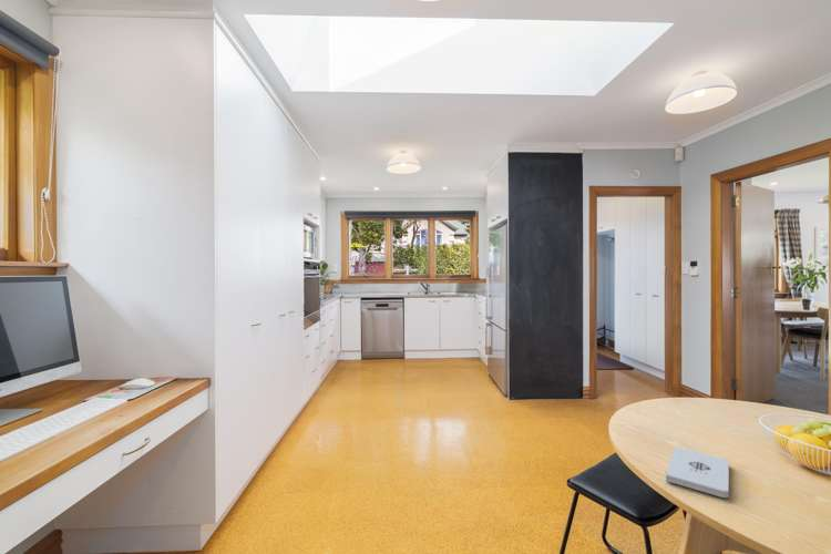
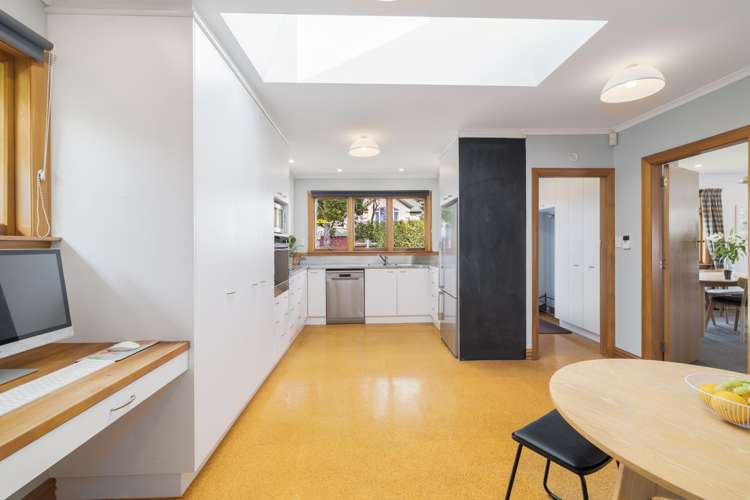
- notepad (698, 470)
